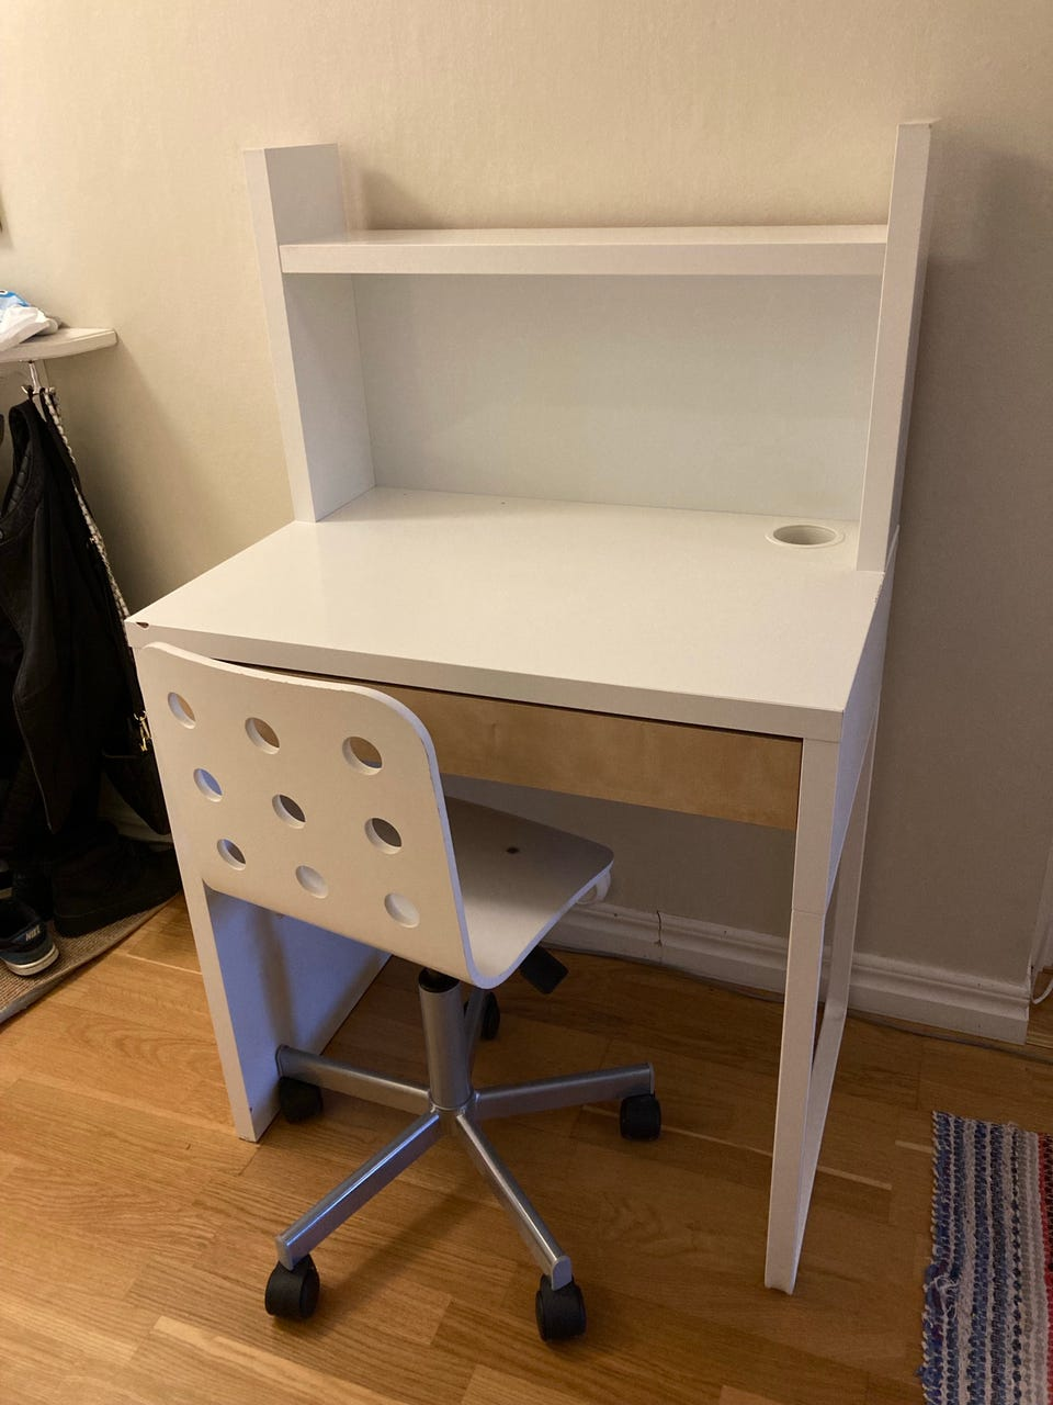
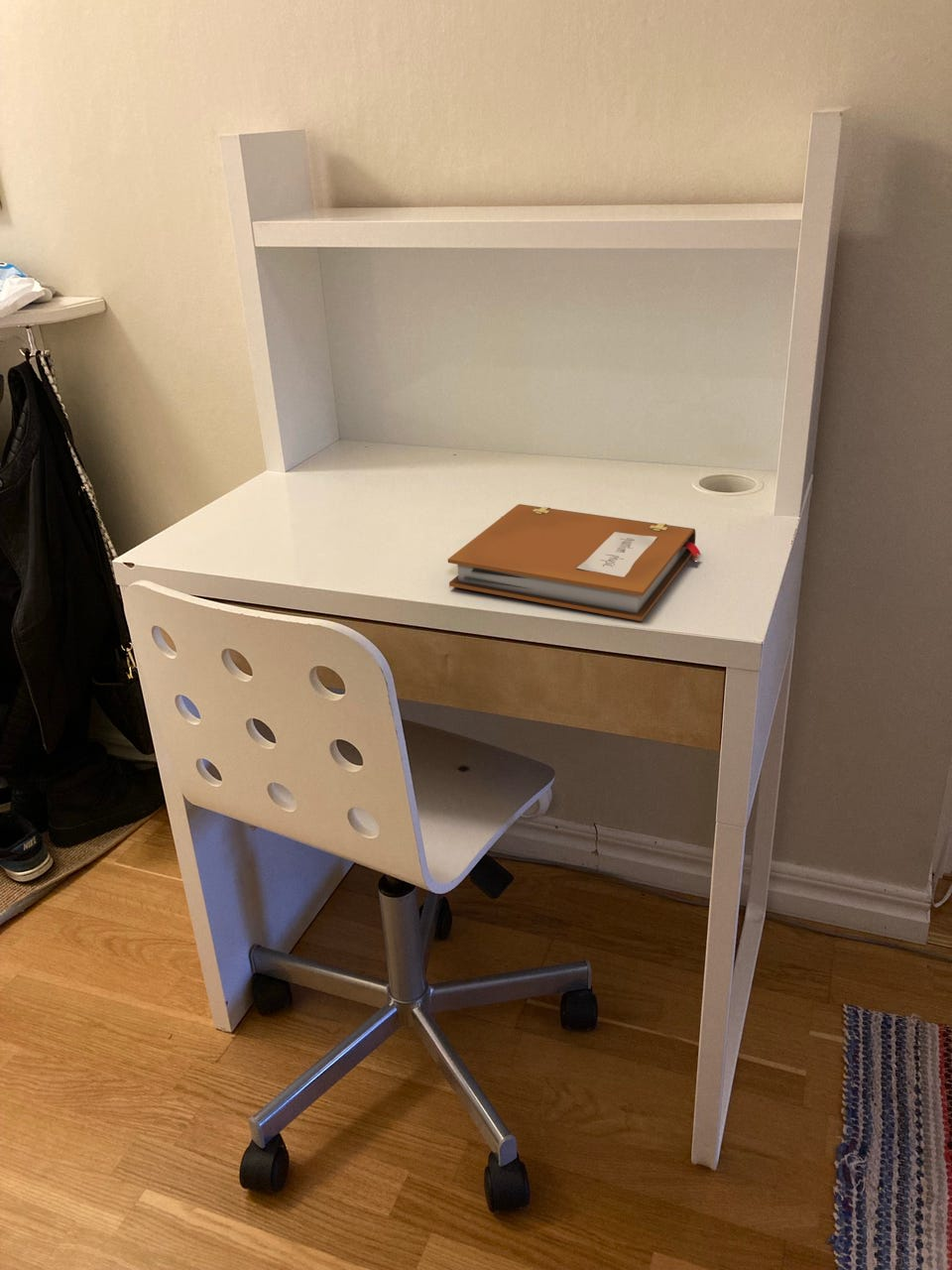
+ notebook (580, 556)
